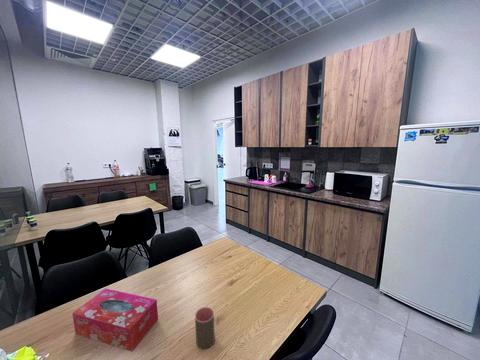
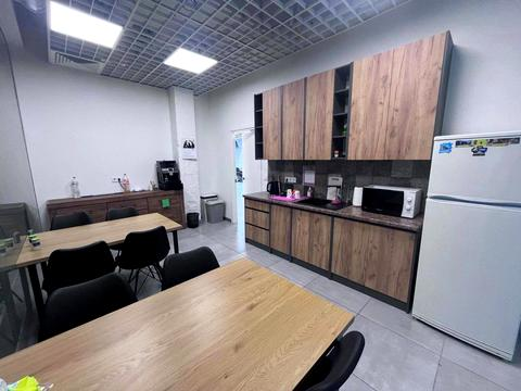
- tissue box (117, 316)
- cup (205, 327)
